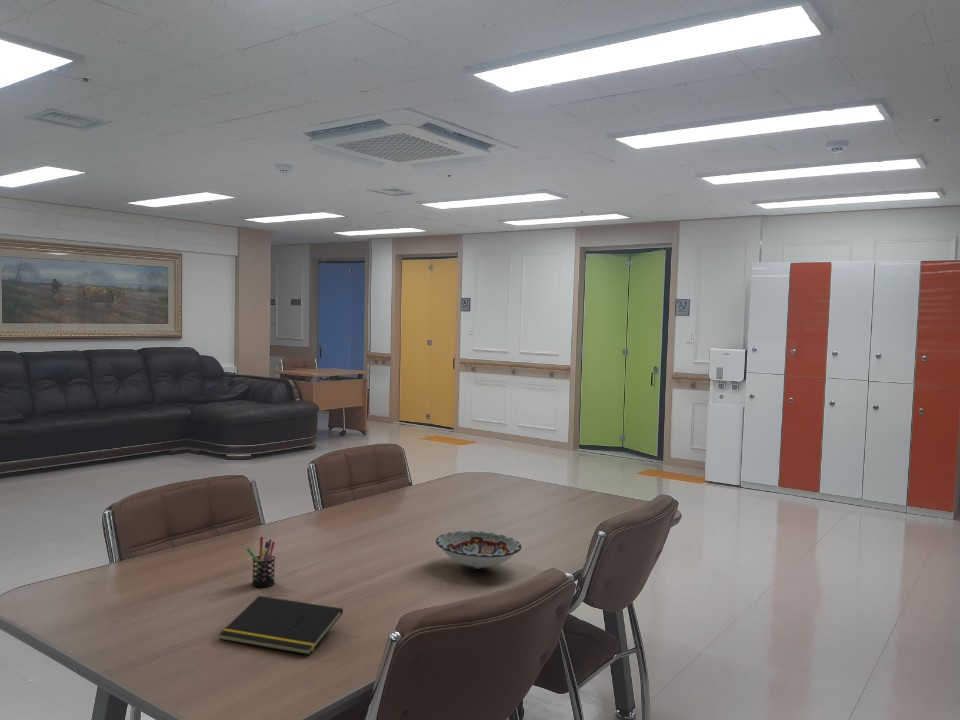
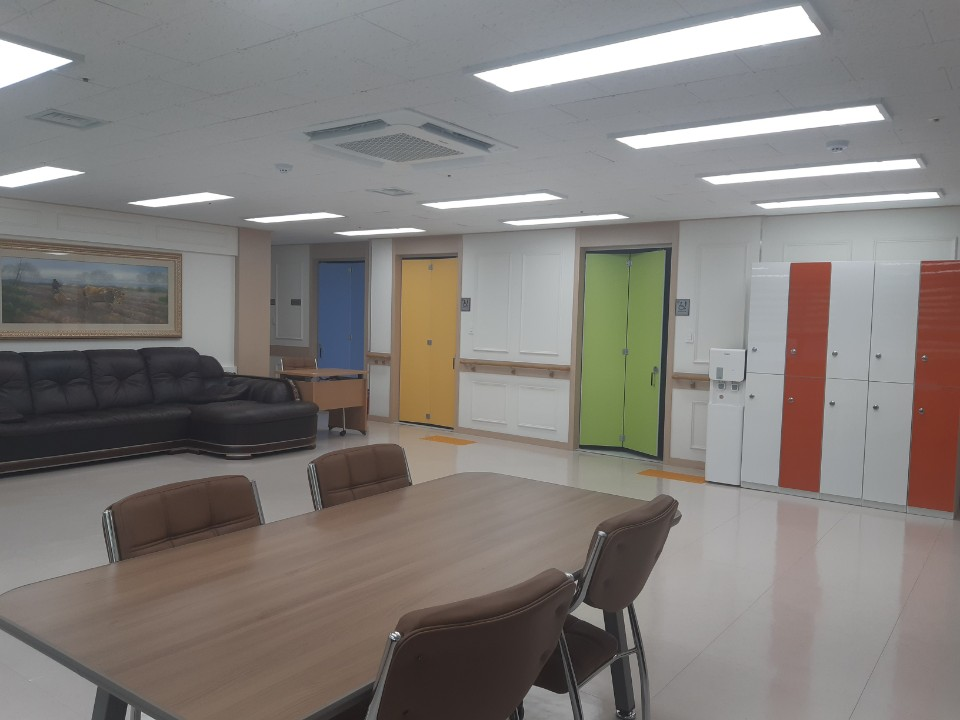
- notepad (282, 623)
- bowl (477, 554)
- pen holder (260, 561)
